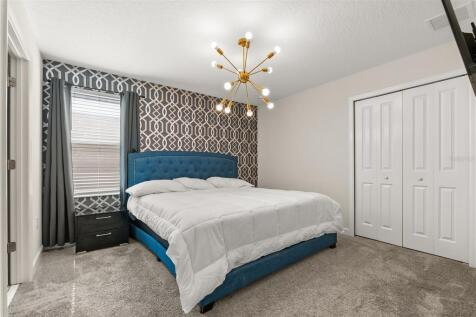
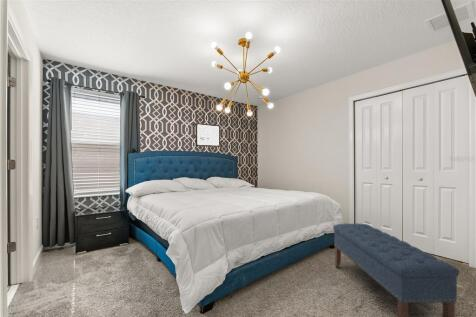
+ wall art (208, 135)
+ bench (380, 265)
